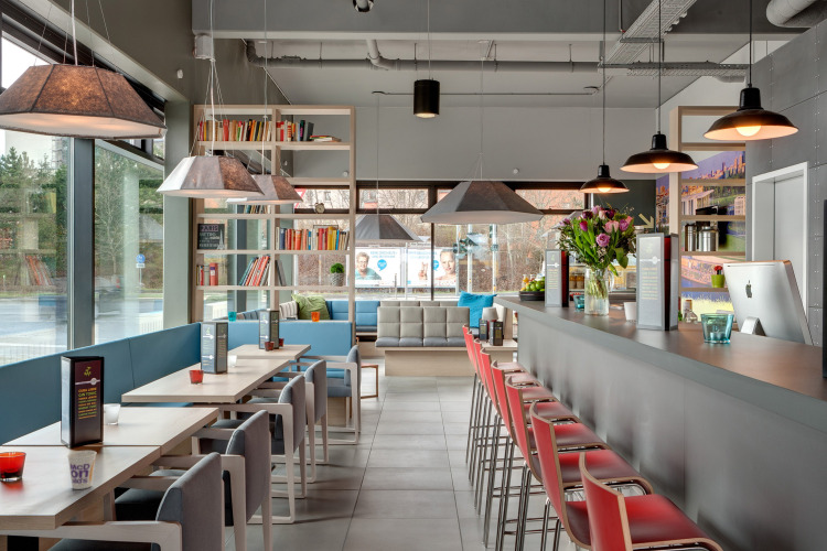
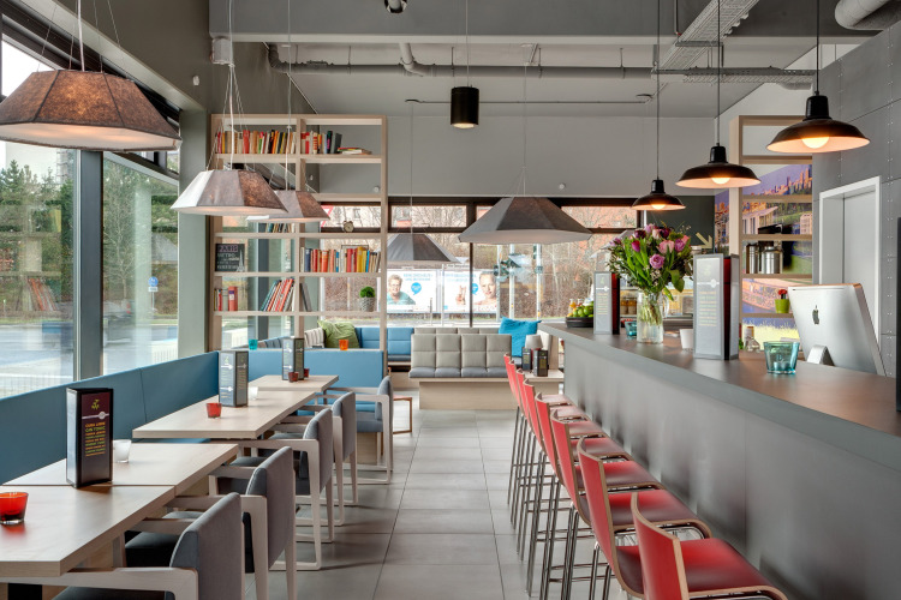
- cup (82, 469)
